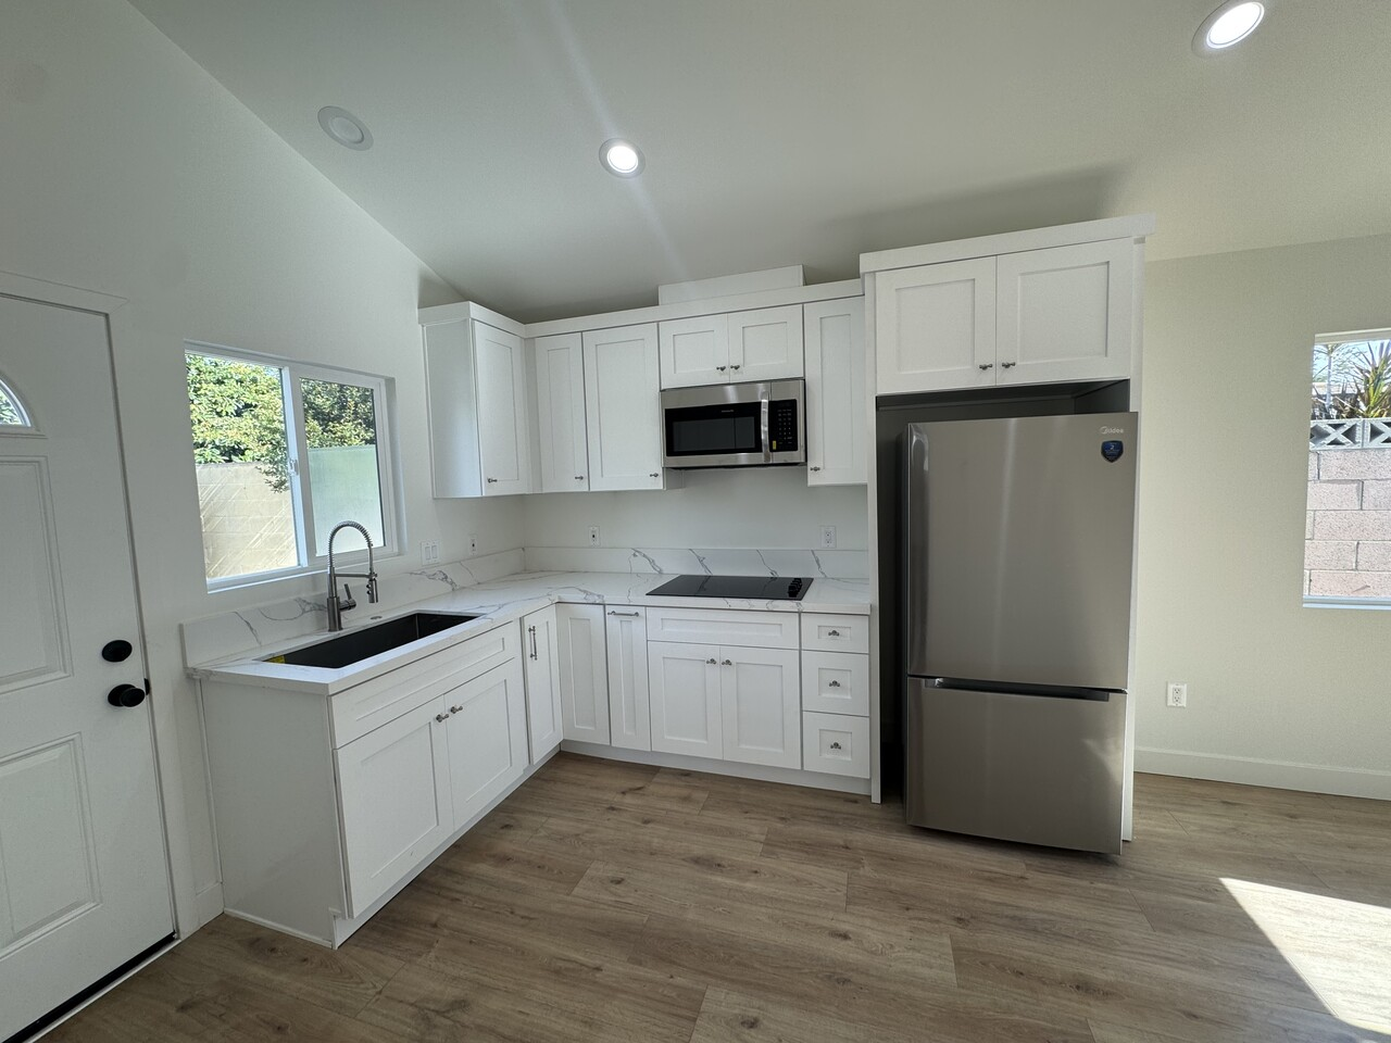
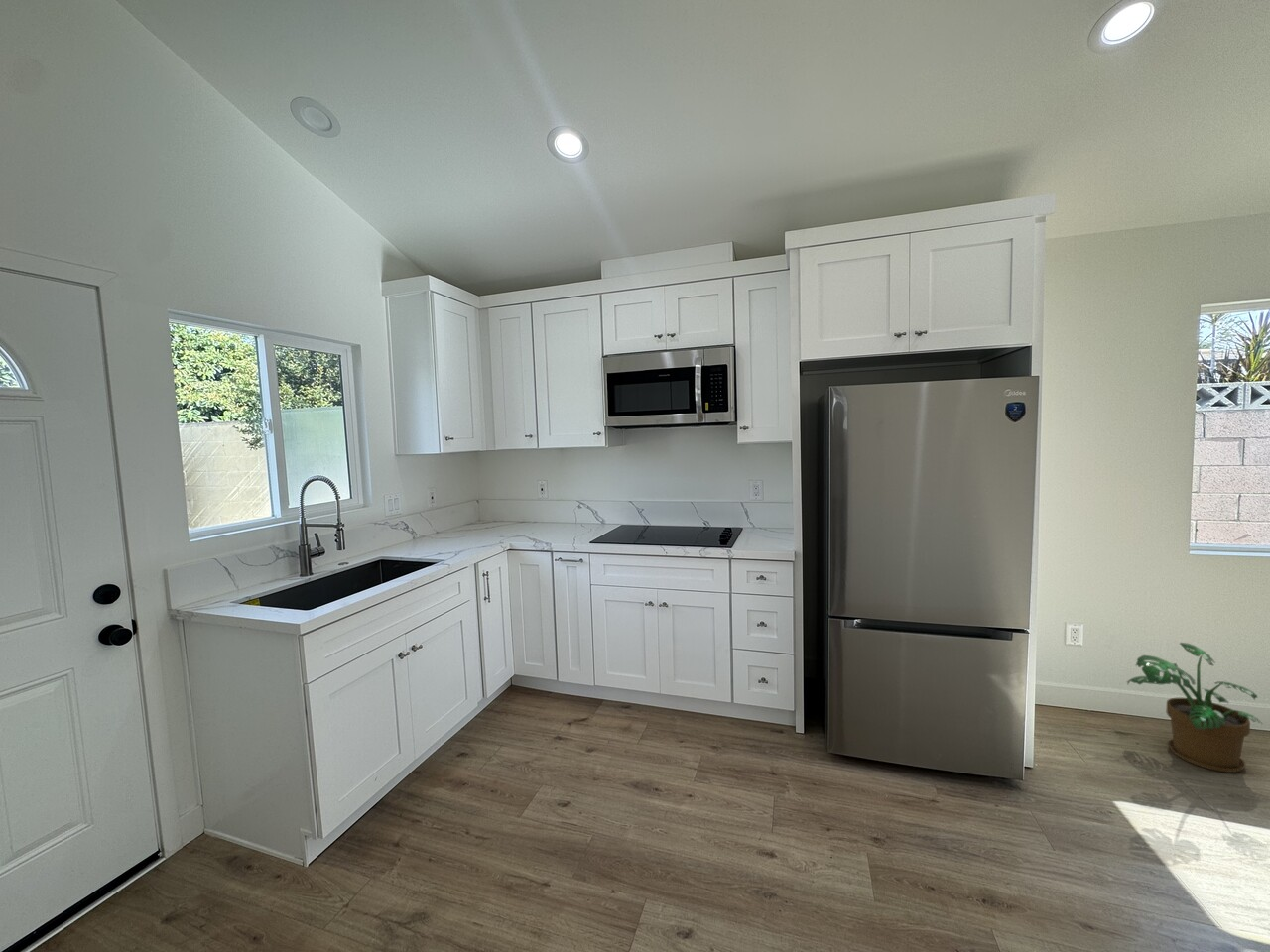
+ potted plant (1181, 701)
